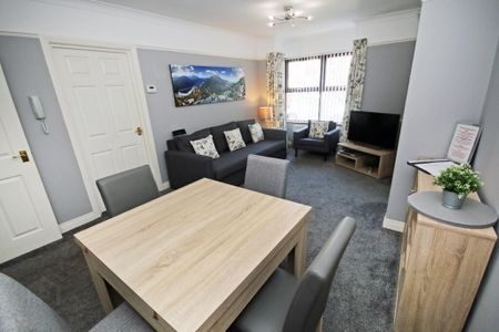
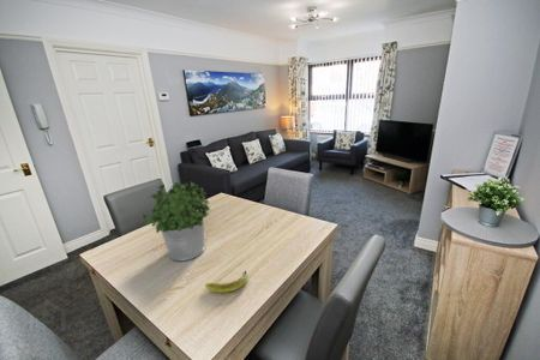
+ banana (229, 283)
+ potted plant (178, 217)
